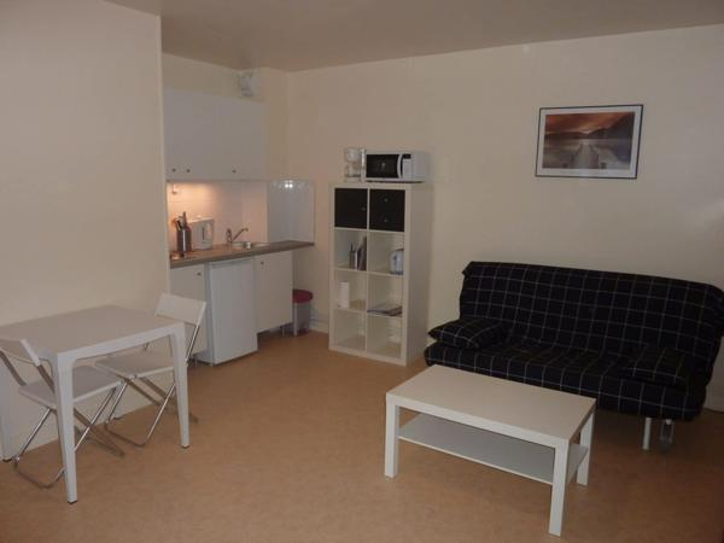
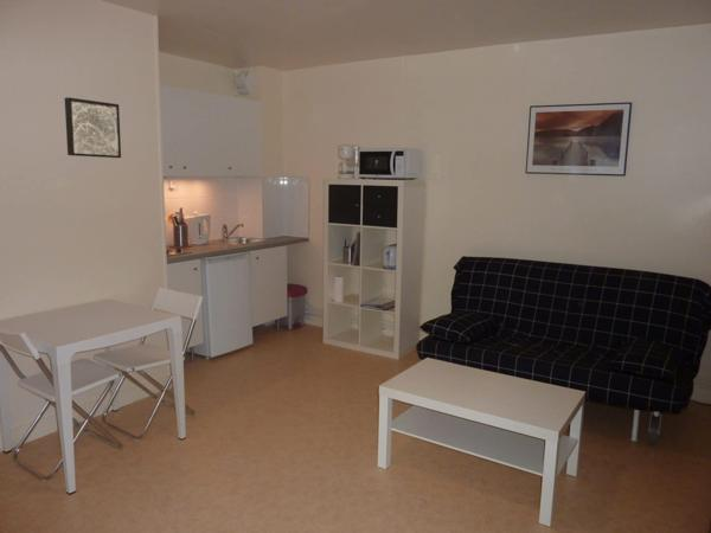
+ wall art (94, 129)
